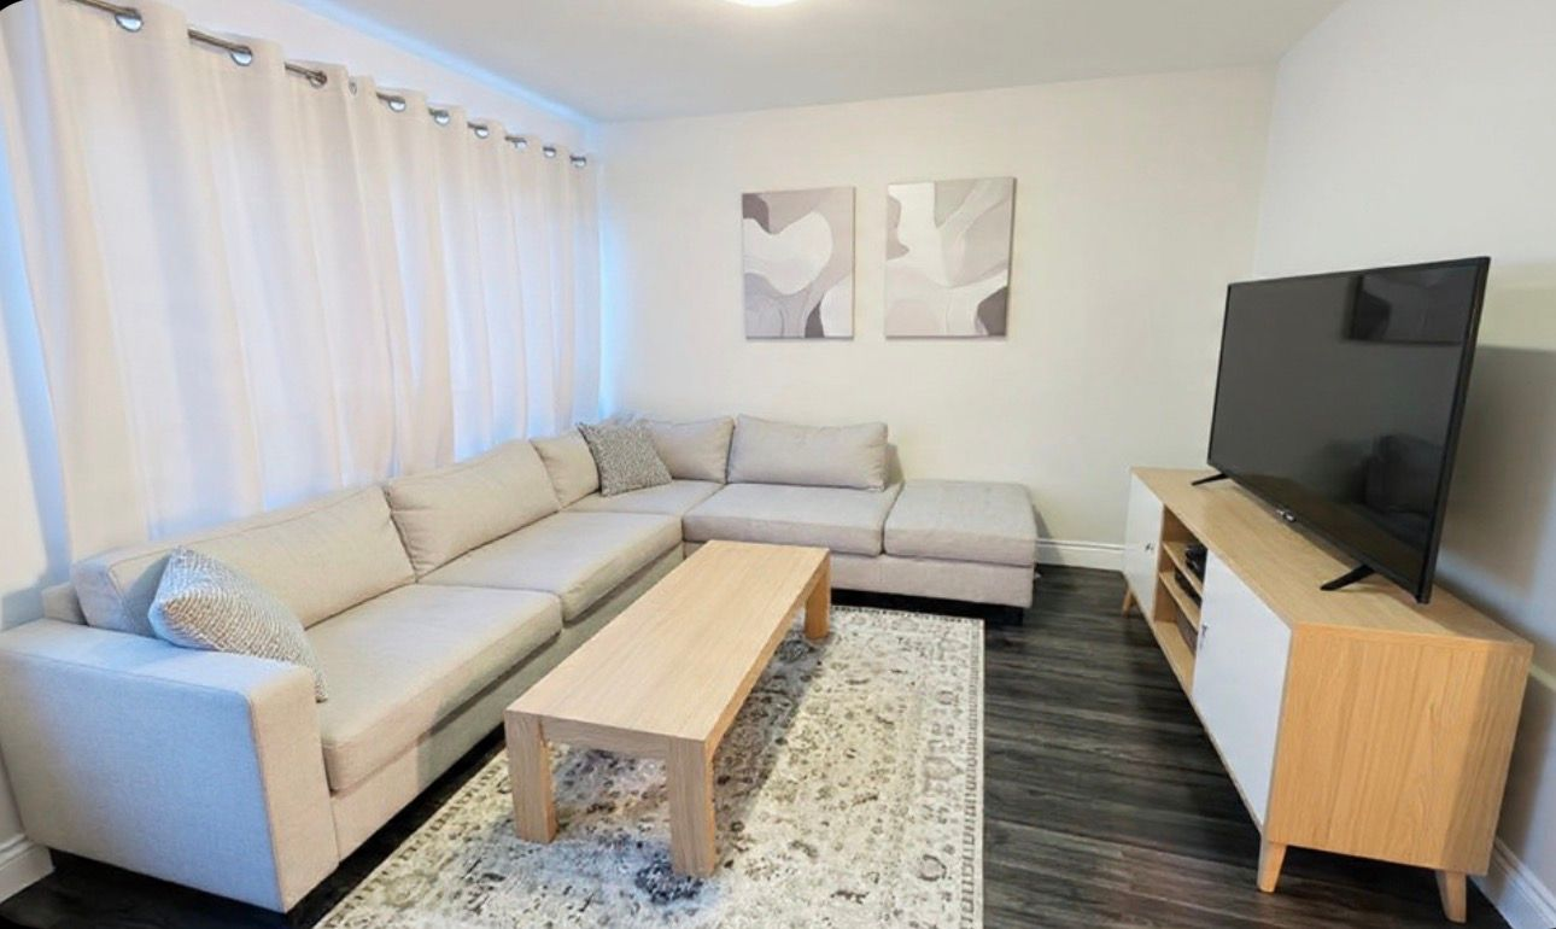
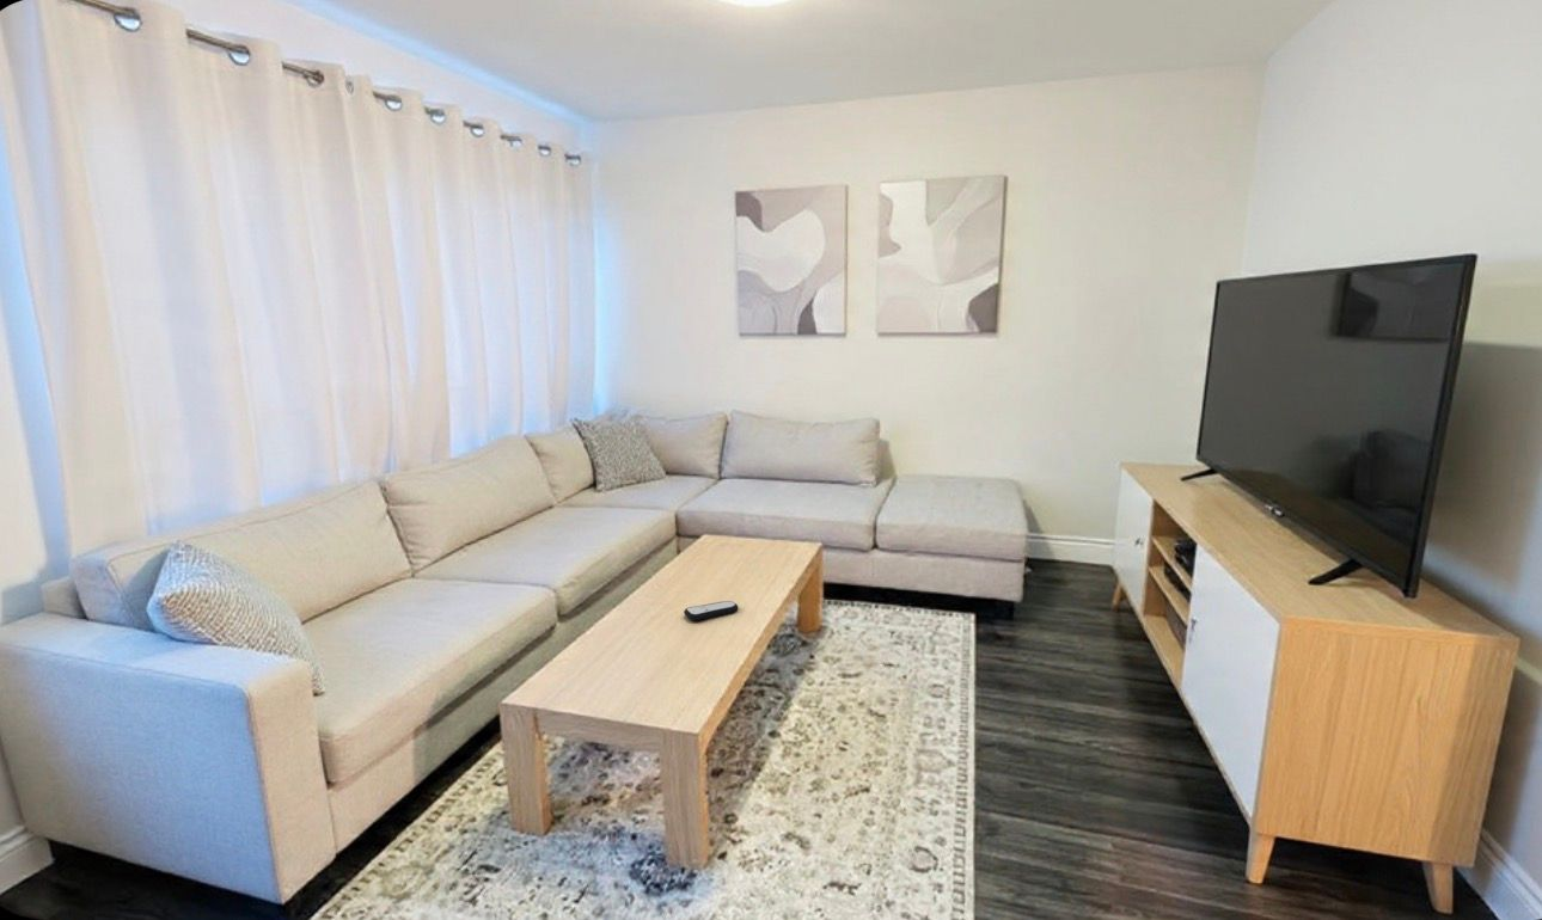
+ remote control (711, 609)
